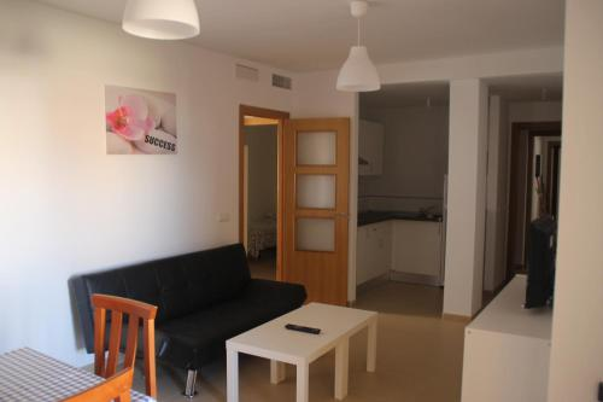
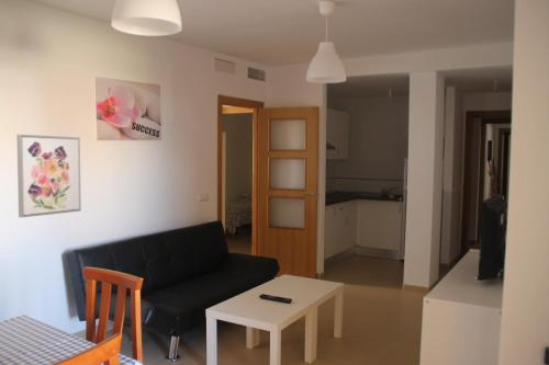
+ wall art (51, 174)
